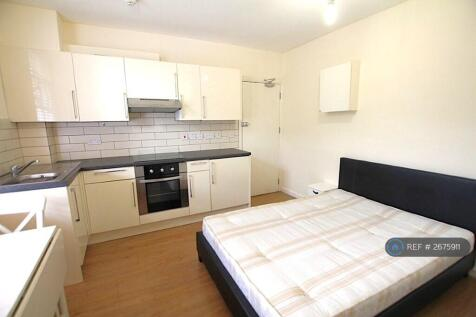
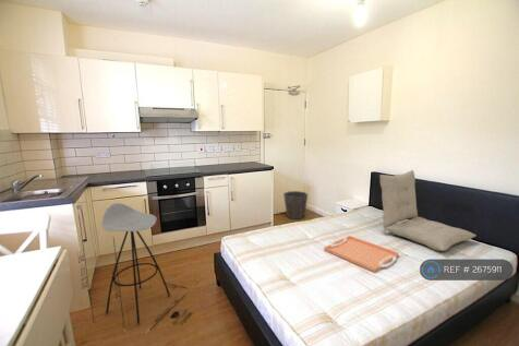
+ waste bin (295, 204)
+ stool (147, 263)
+ seat cushion (415, 205)
+ serving tray (360, 251)
